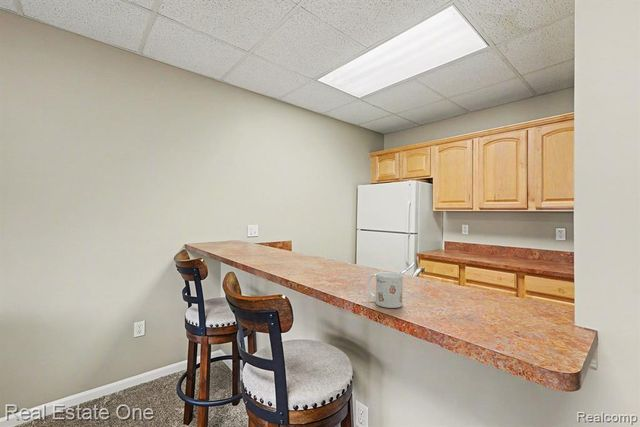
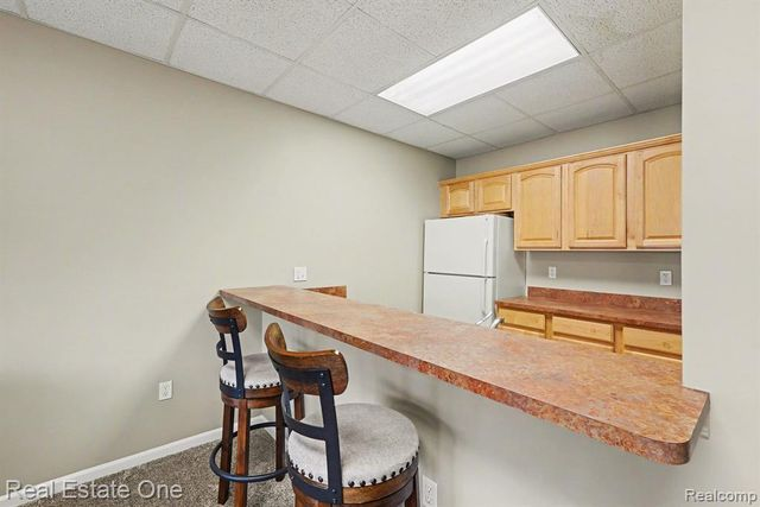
- mug (383, 288)
